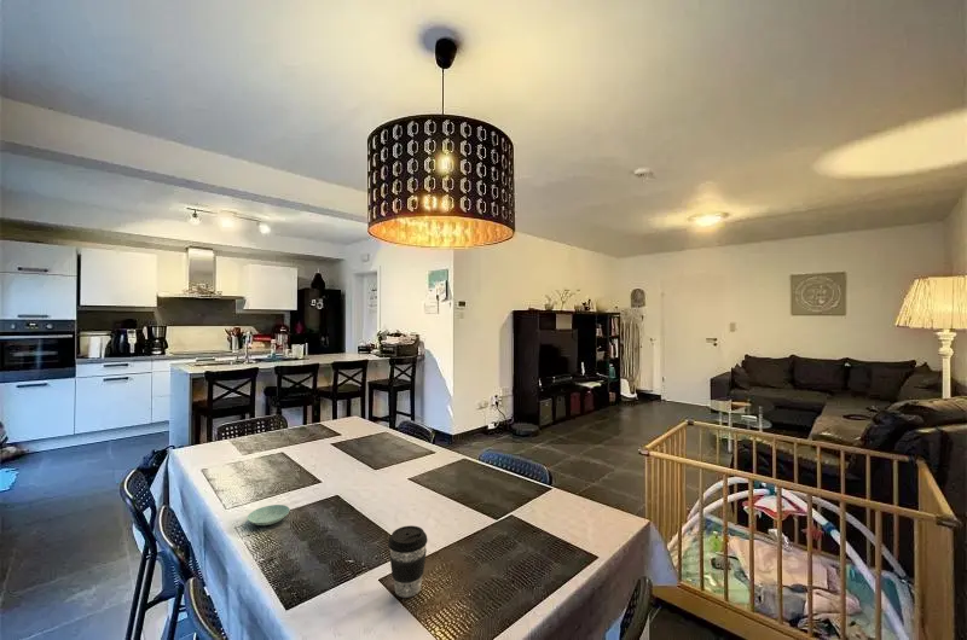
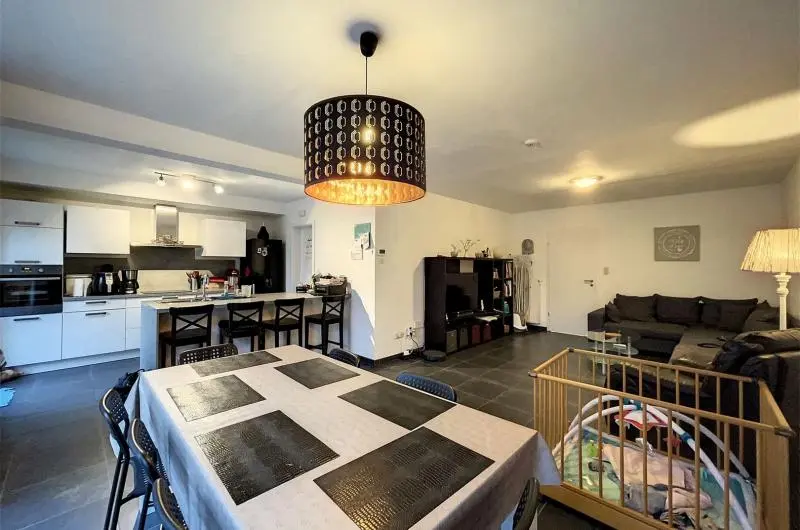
- coffee cup (407, 560)
- saucer (268, 516)
